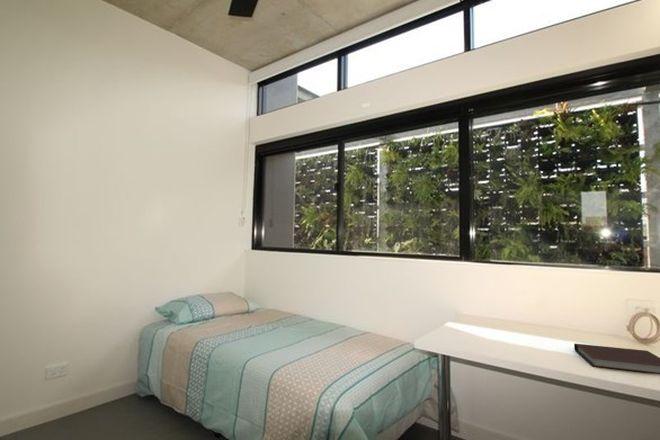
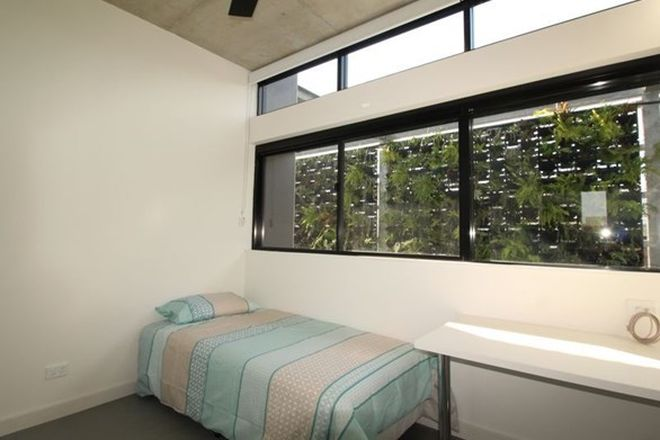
- notebook (620, 357)
